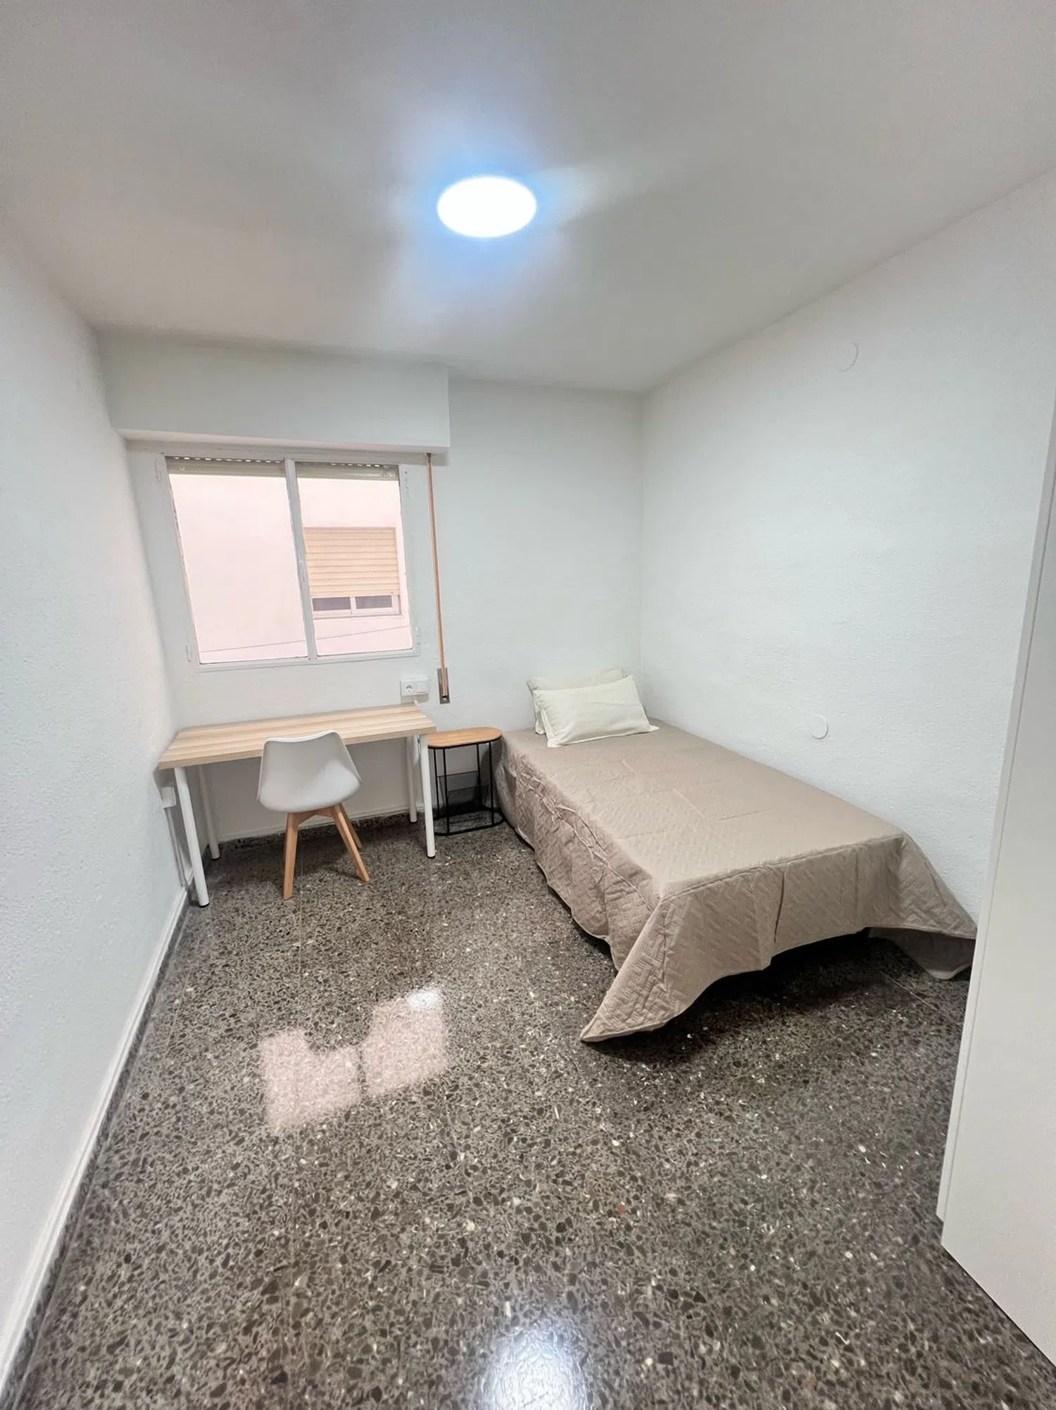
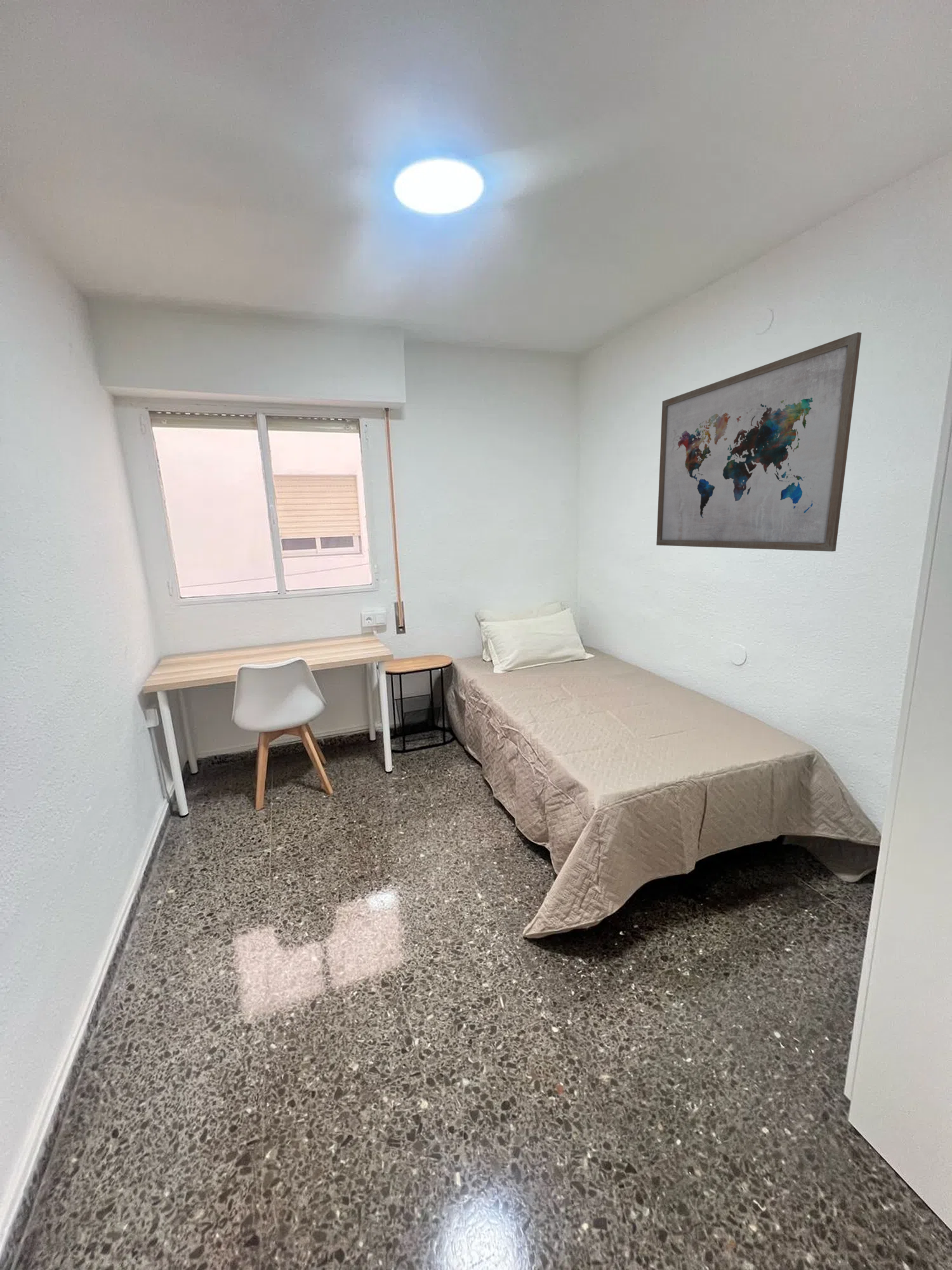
+ wall art (734, 464)
